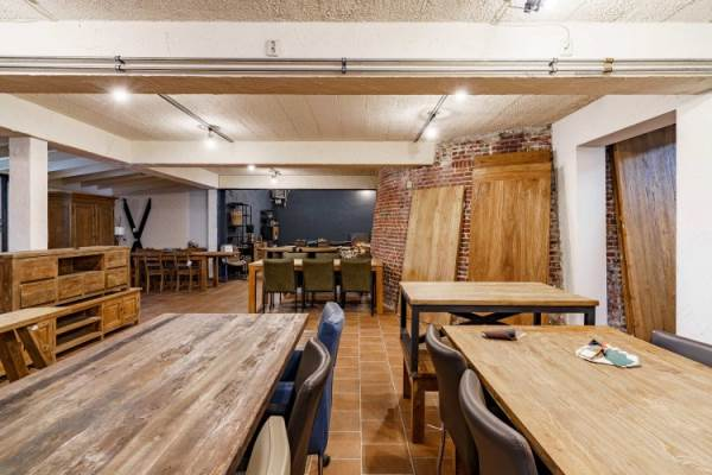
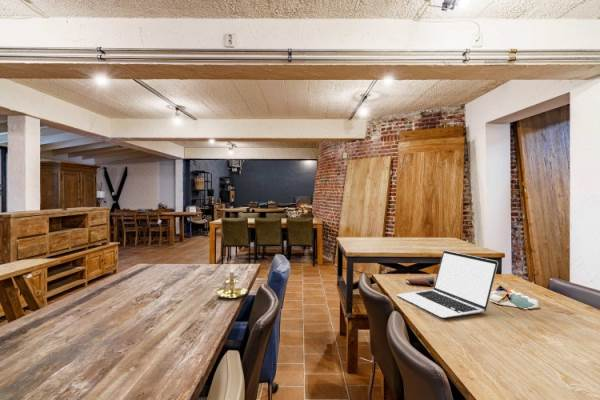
+ laptop (443, 280)
+ candle holder (229, 279)
